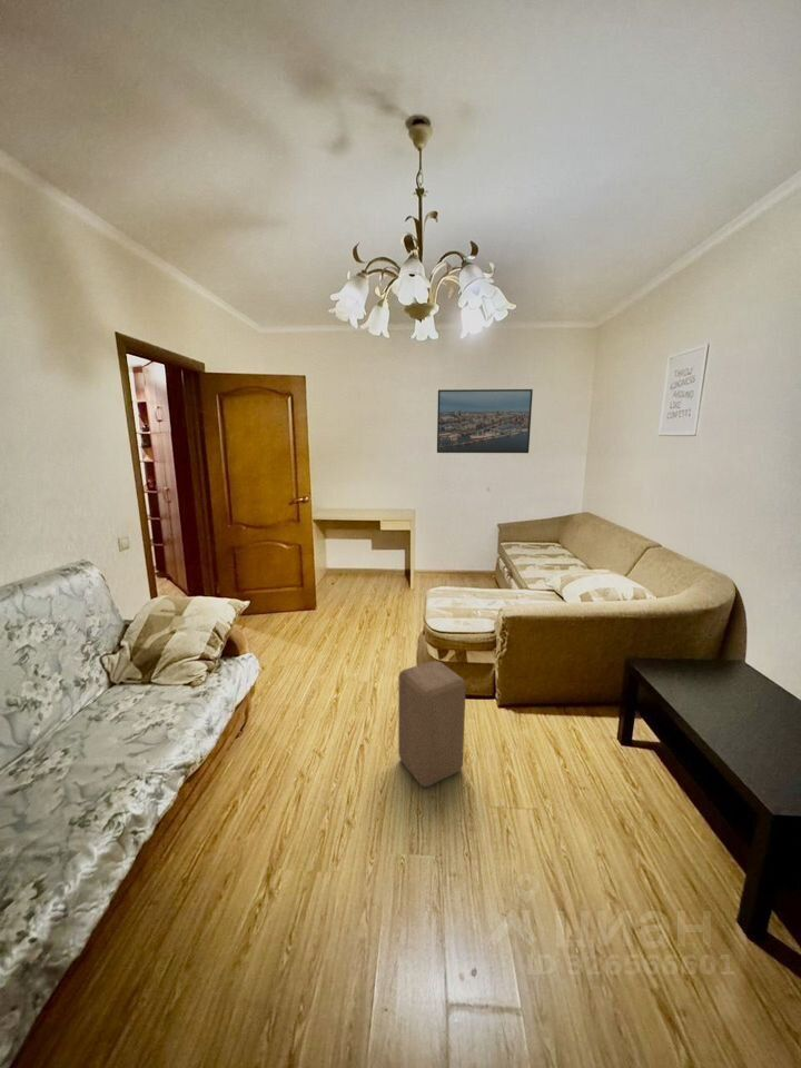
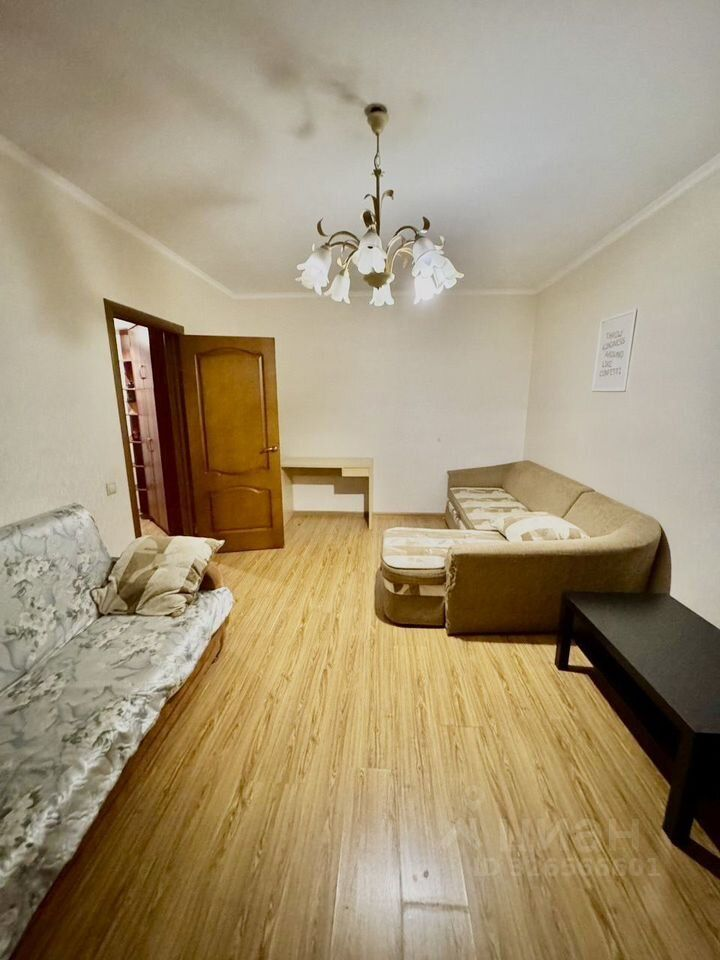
- stool (431, 720)
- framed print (483, 422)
